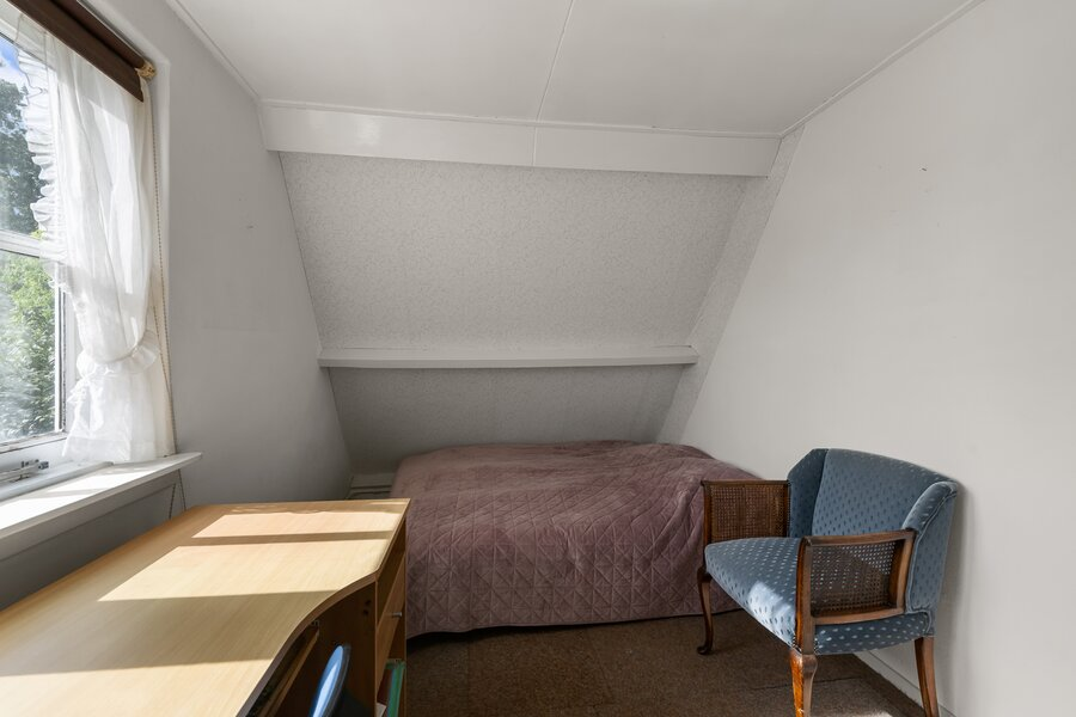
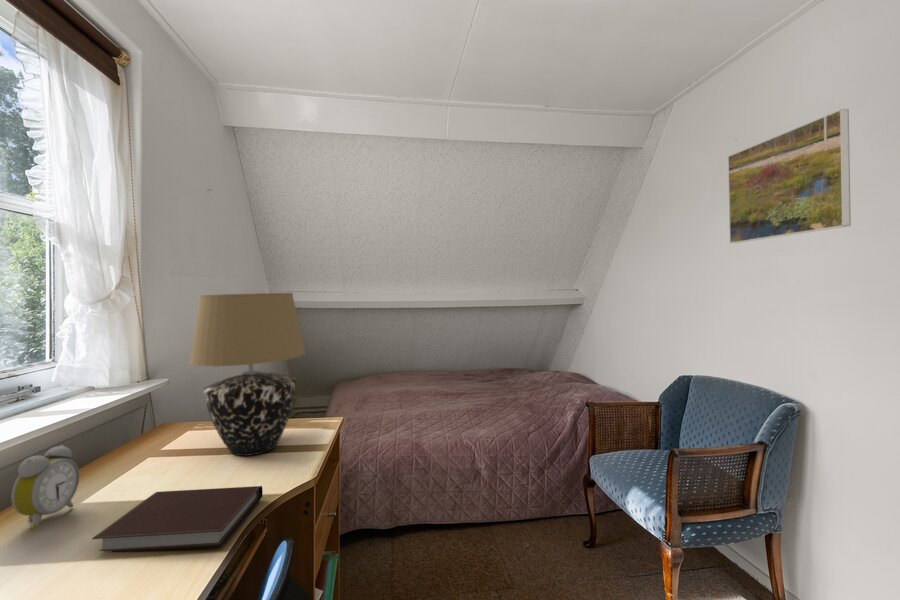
+ alarm clock (43, 485)
+ notebook (187, 515)
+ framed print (780, 186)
+ table lamp (251, 371)
